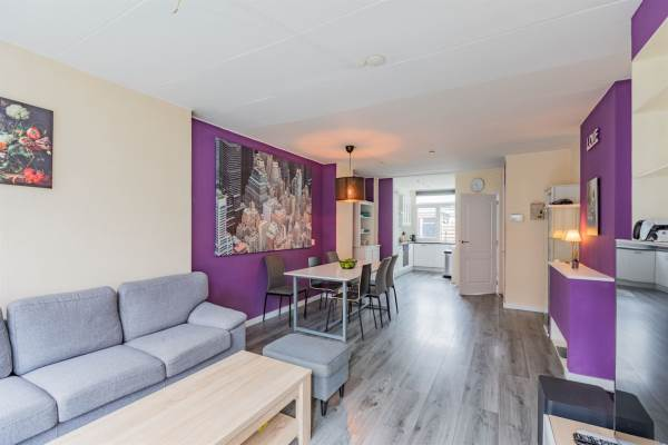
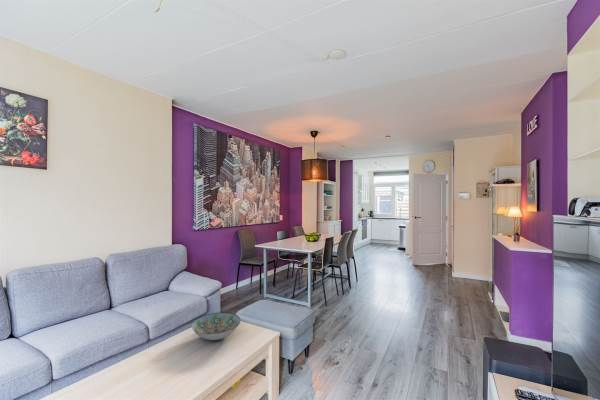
+ decorative bowl (216, 329)
